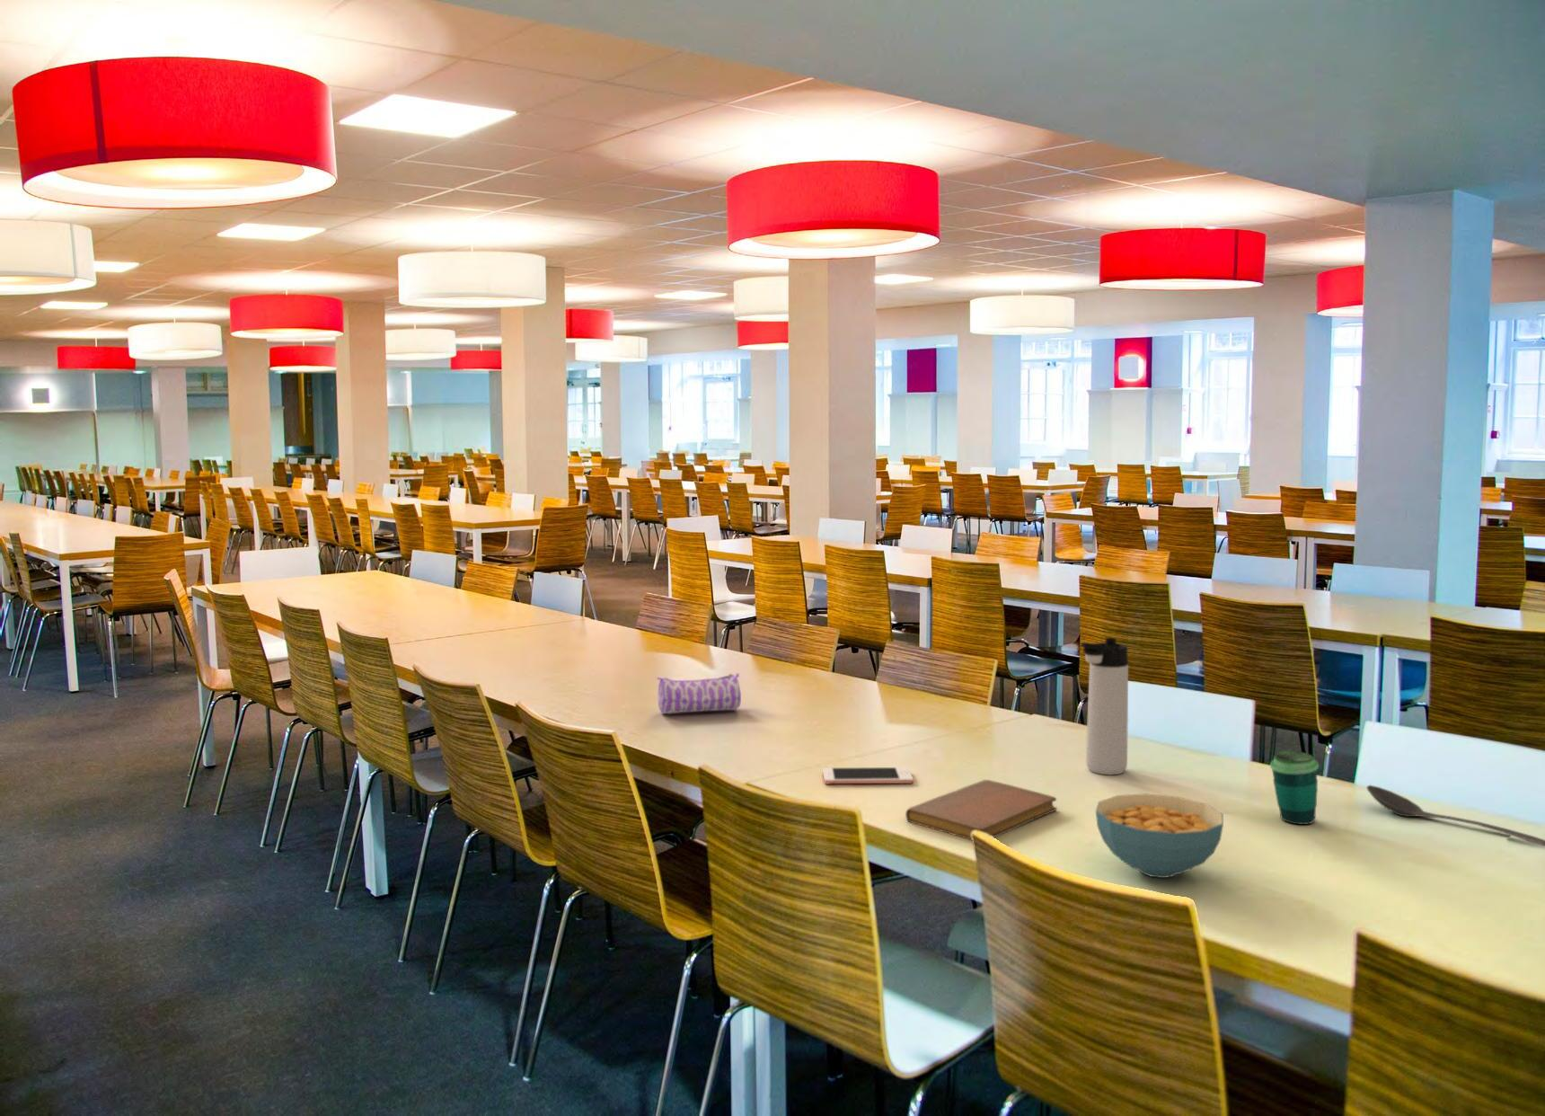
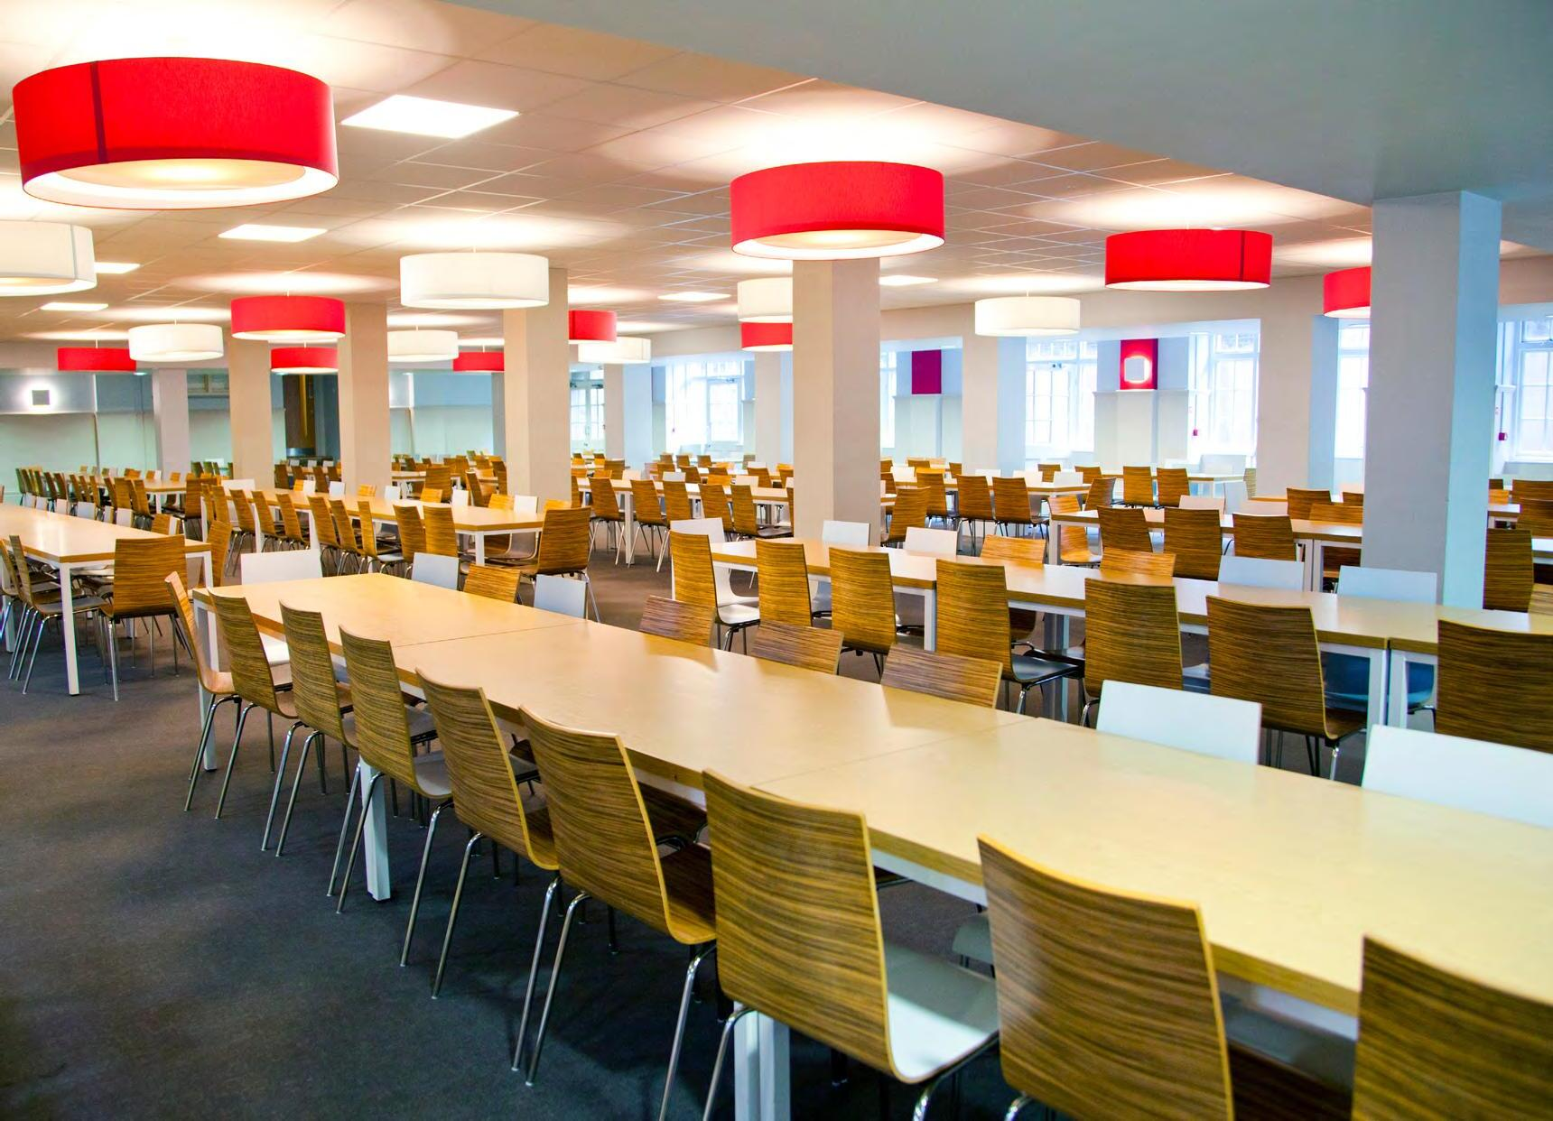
- cup (1293, 787)
- pencil case (699, 692)
- stirrer (1454, 817)
- thermos bottle (1102, 707)
- cell phone (867, 775)
- cereal bowl (1158, 841)
- notebook (981, 809)
